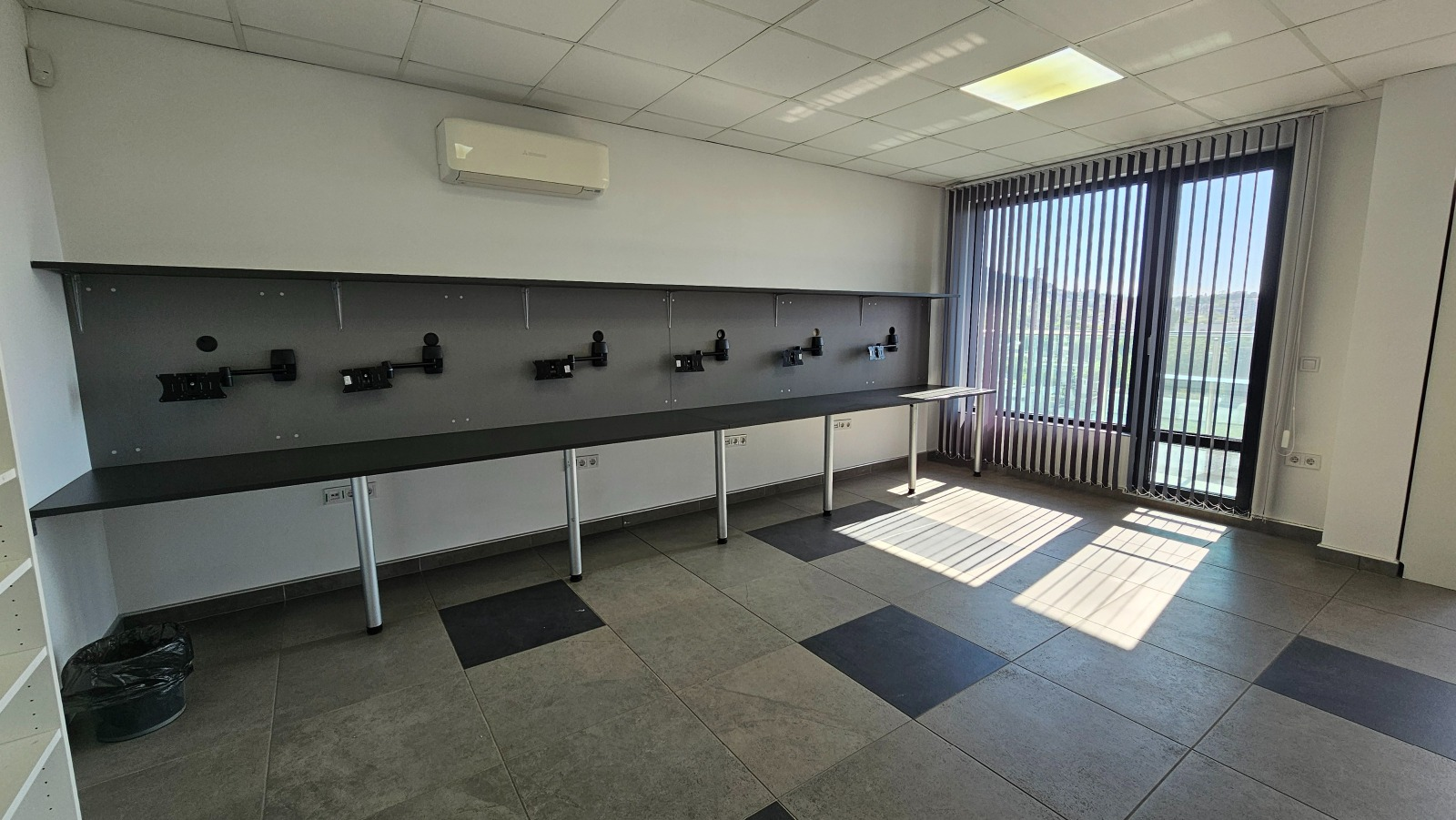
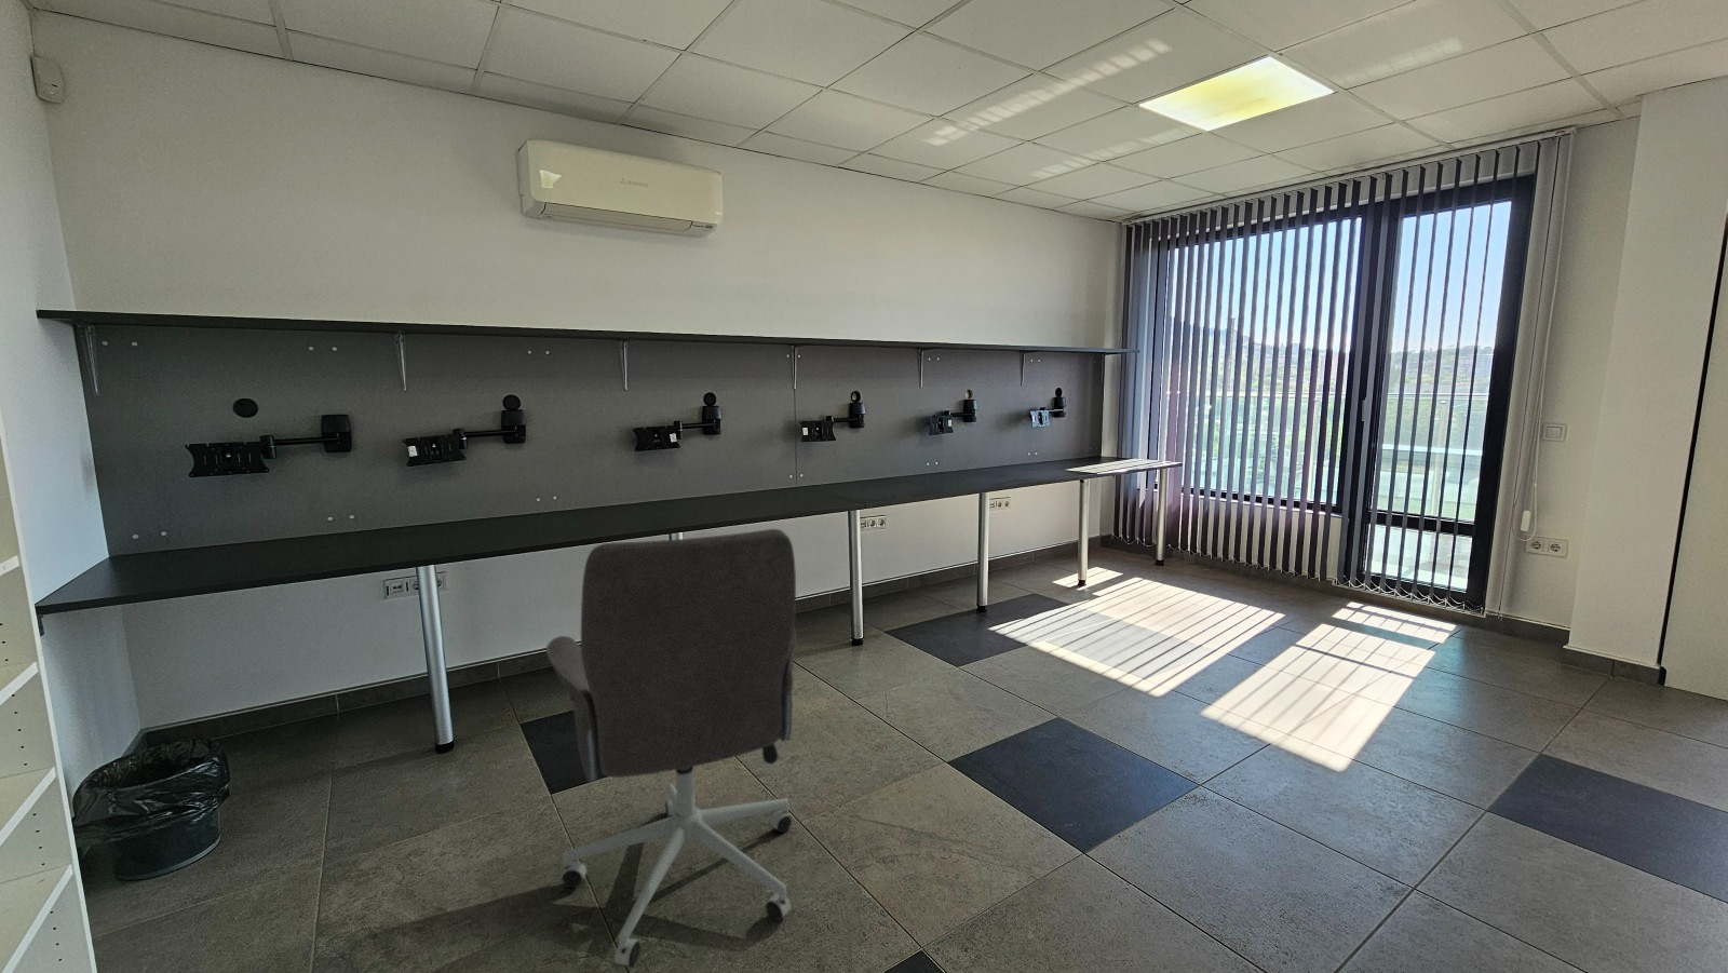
+ office chair (681, 702)
